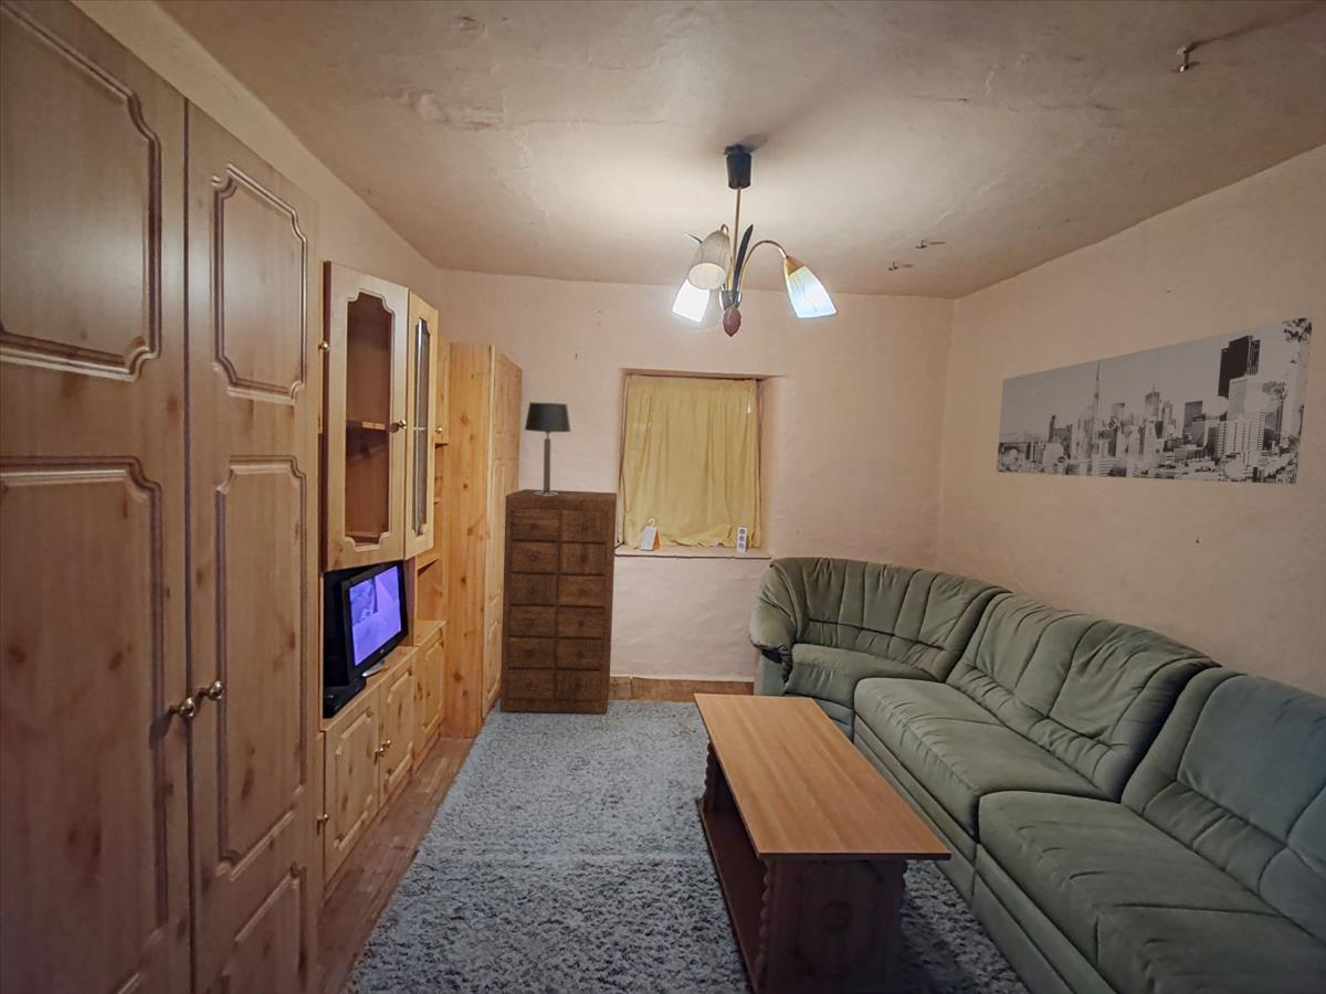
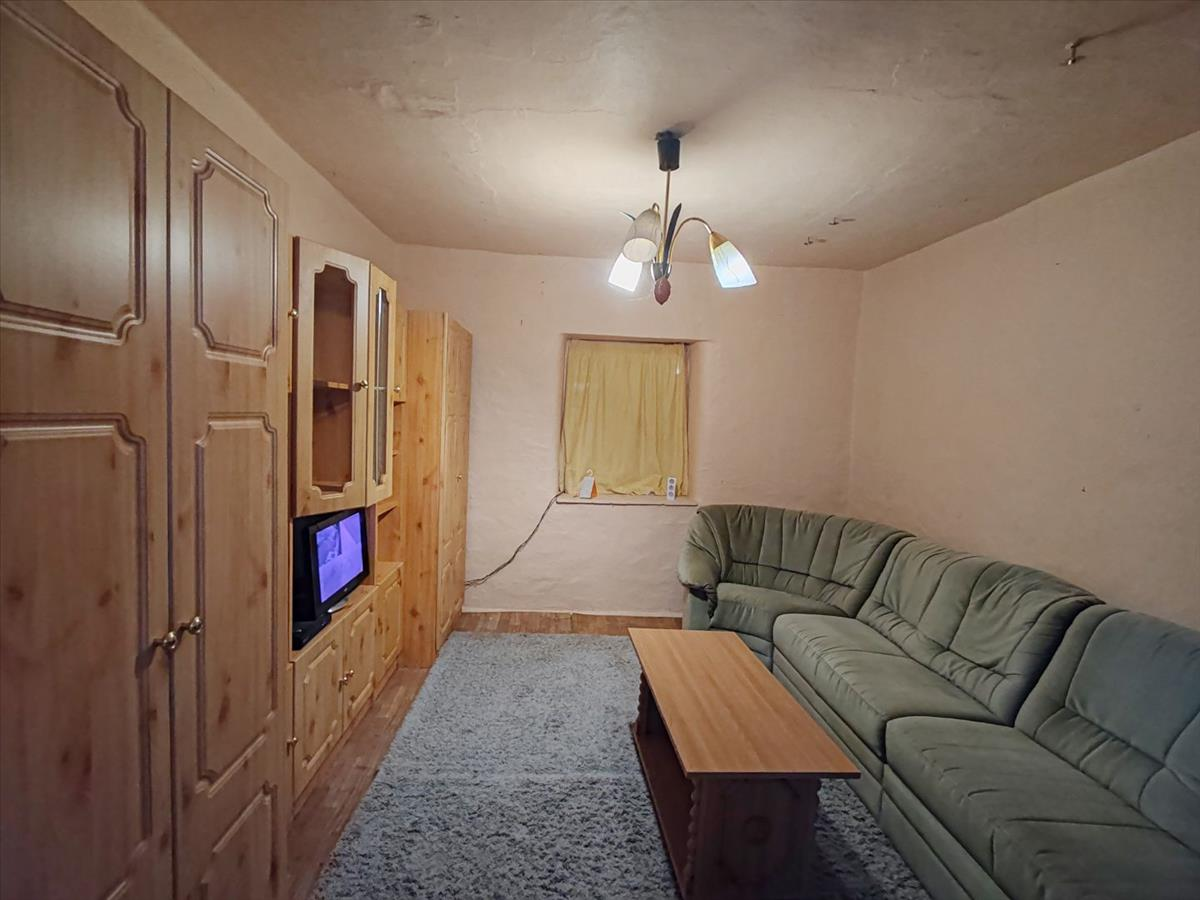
- wall art (1109, 416)
- dresser (561, 594)
- table lamp (547, 450)
